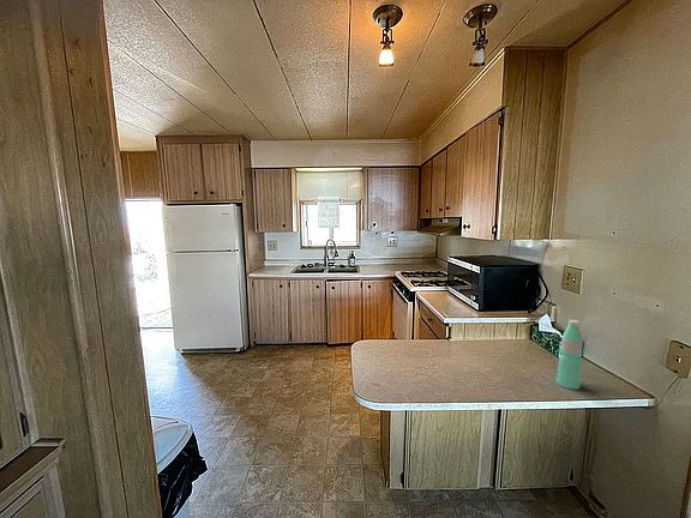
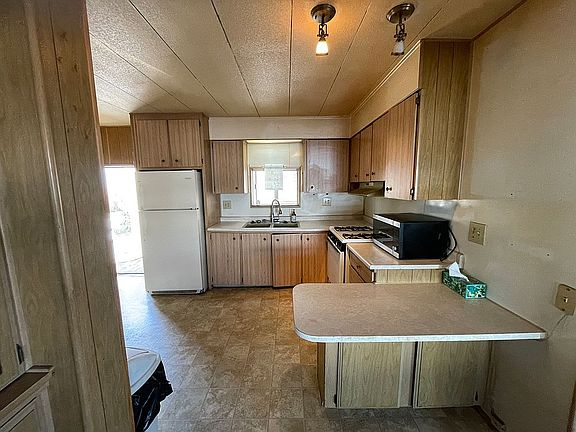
- water bottle (570, 353)
